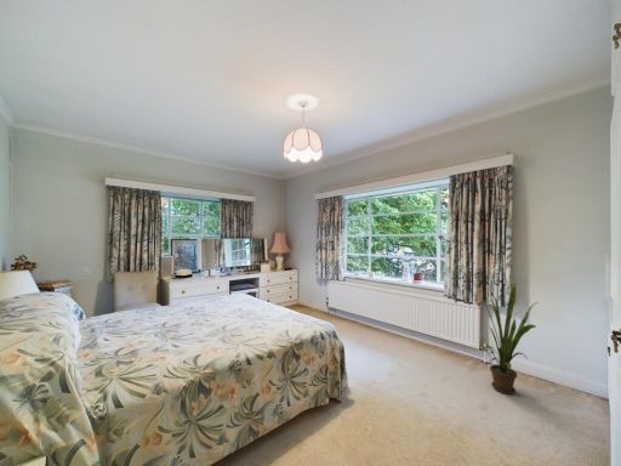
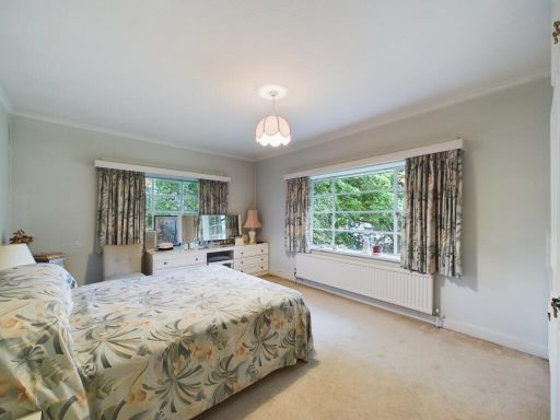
- house plant (502, 335)
